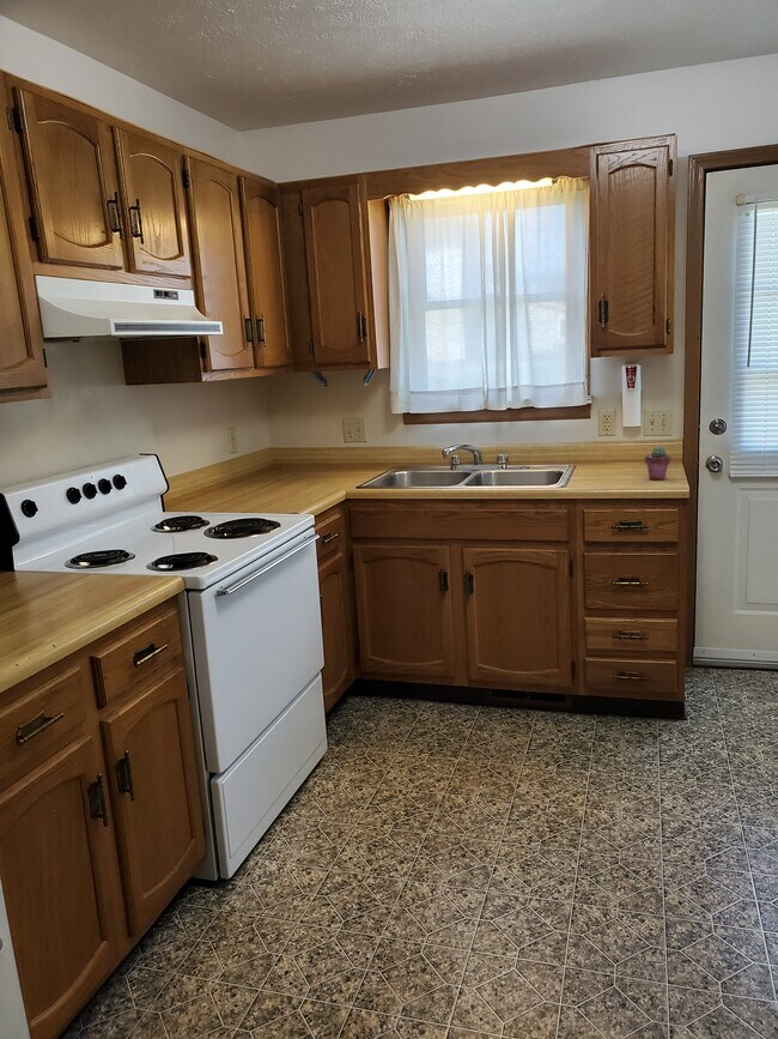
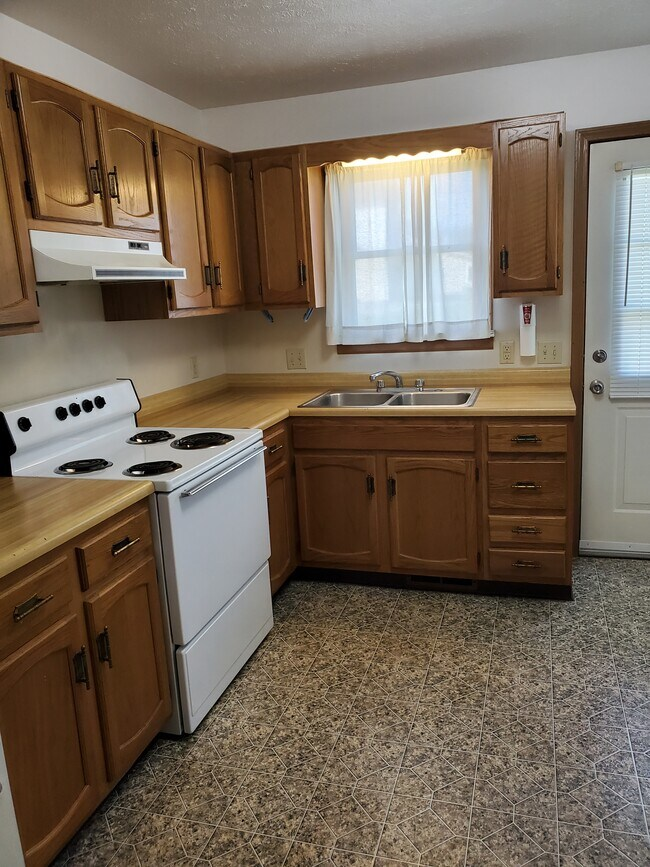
- potted succulent (657, 463)
